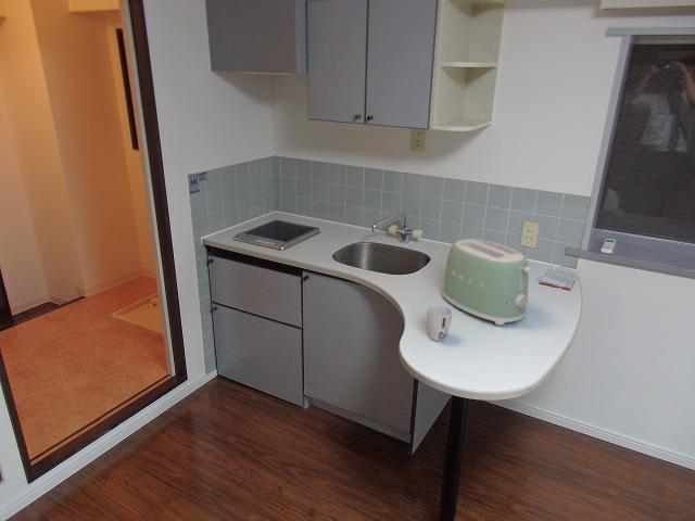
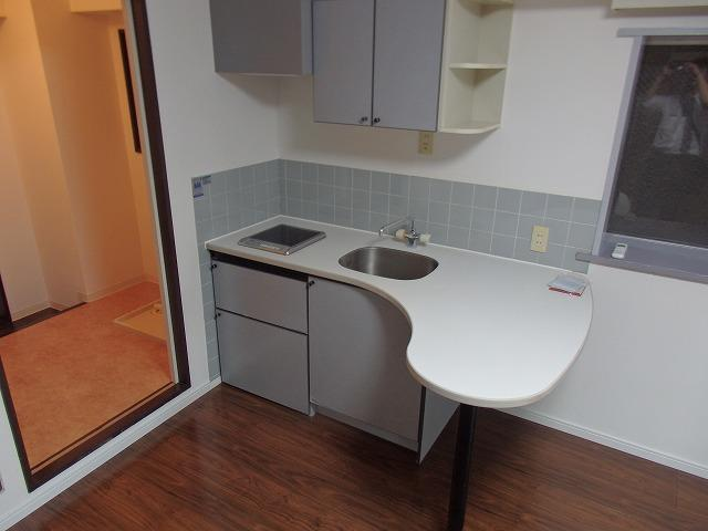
- toaster (484, 277)
- cup (438, 323)
